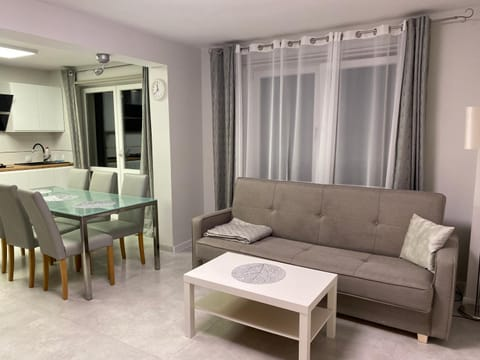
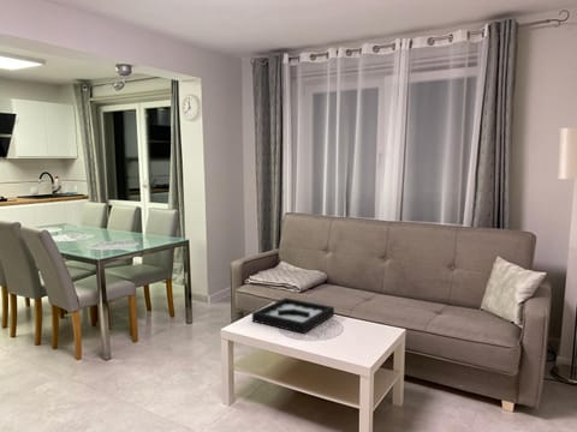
+ decorative tray (293, 313)
